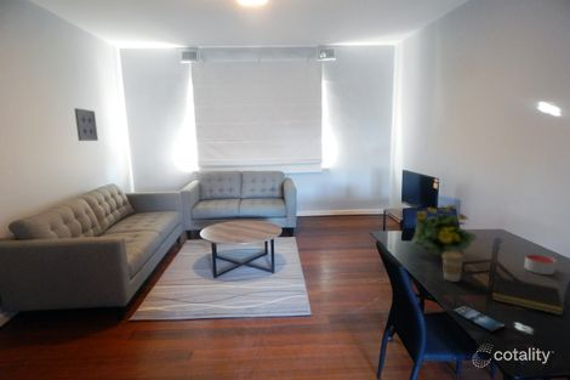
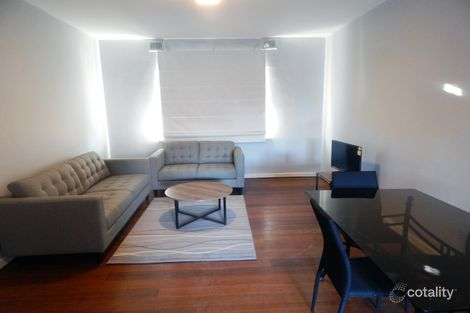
- flowering plant (439, 229)
- notepad (524, 294)
- coffee cup (452, 265)
- wall art (86, 125)
- candle (540, 263)
- smartphone (477, 317)
